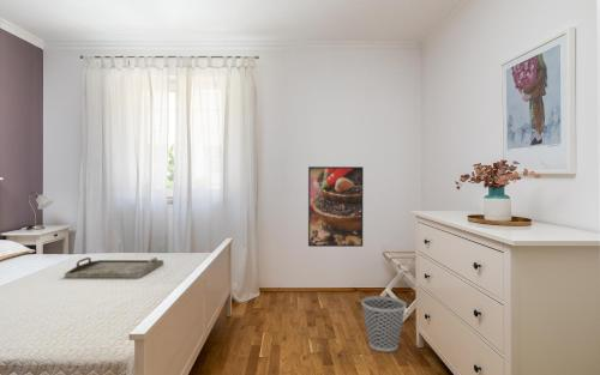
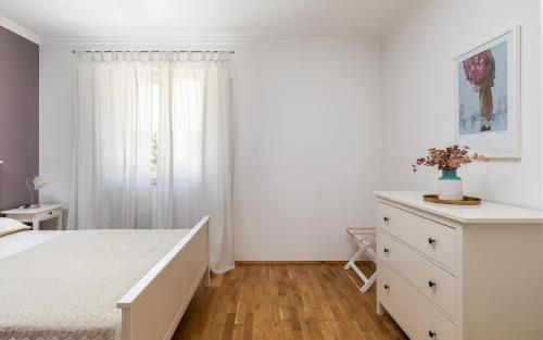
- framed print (335, 206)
- serving tray (118, 264)
- wastebasket (383, 323)
